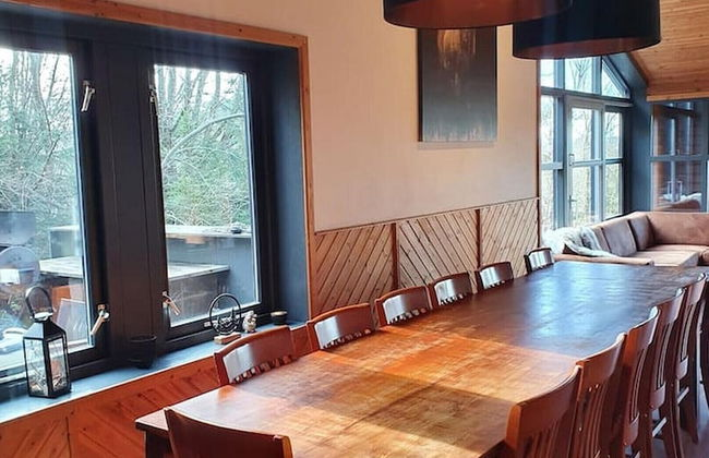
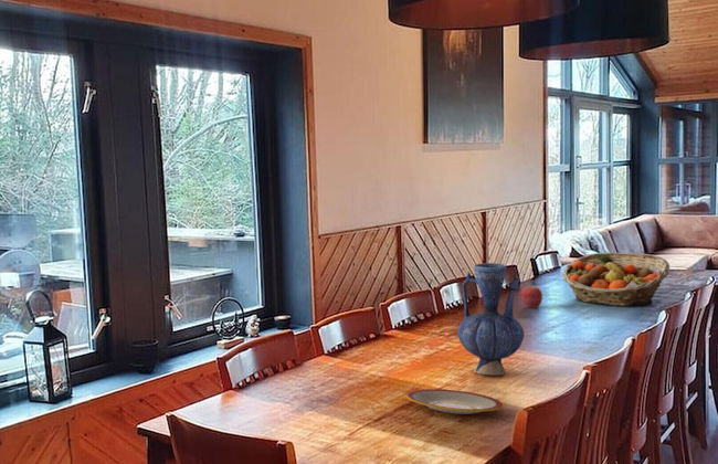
+ plate (453, 403)
+ apple (531, 296)
+ vase (490, 318)
+ fruit basket (614, 277)
